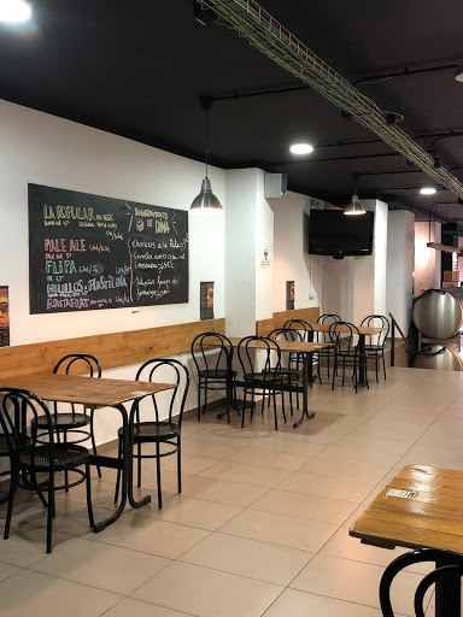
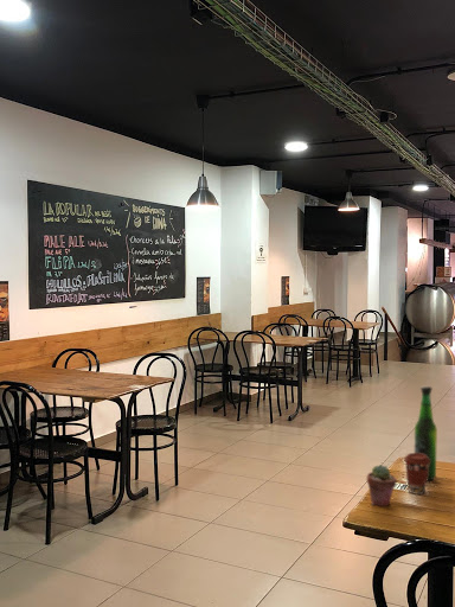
+ potted succulent (380, 484)
+ beer bottle (425, 432)
+ coffee cup (416, 473)
